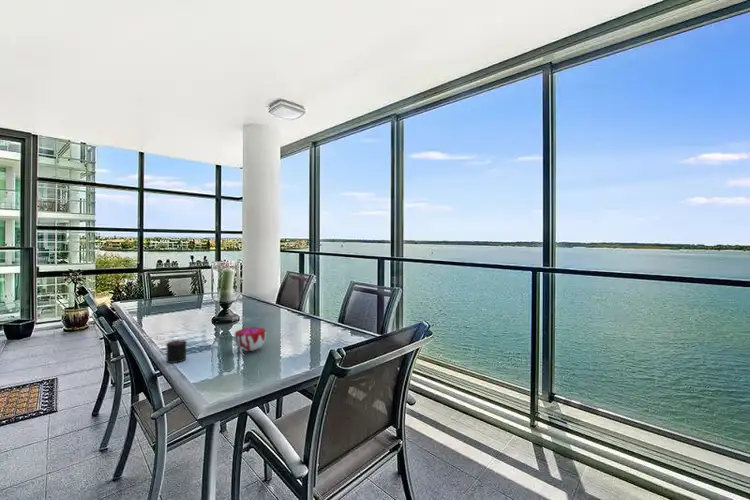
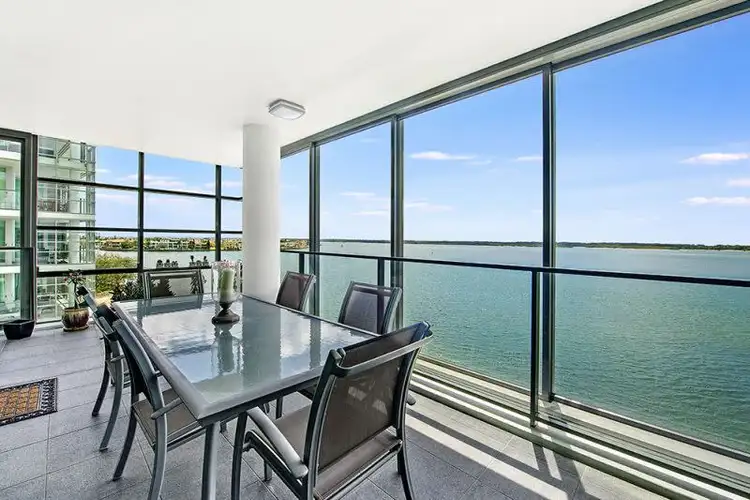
- decorative bowl (250, 340)
- candle (176, 347)
